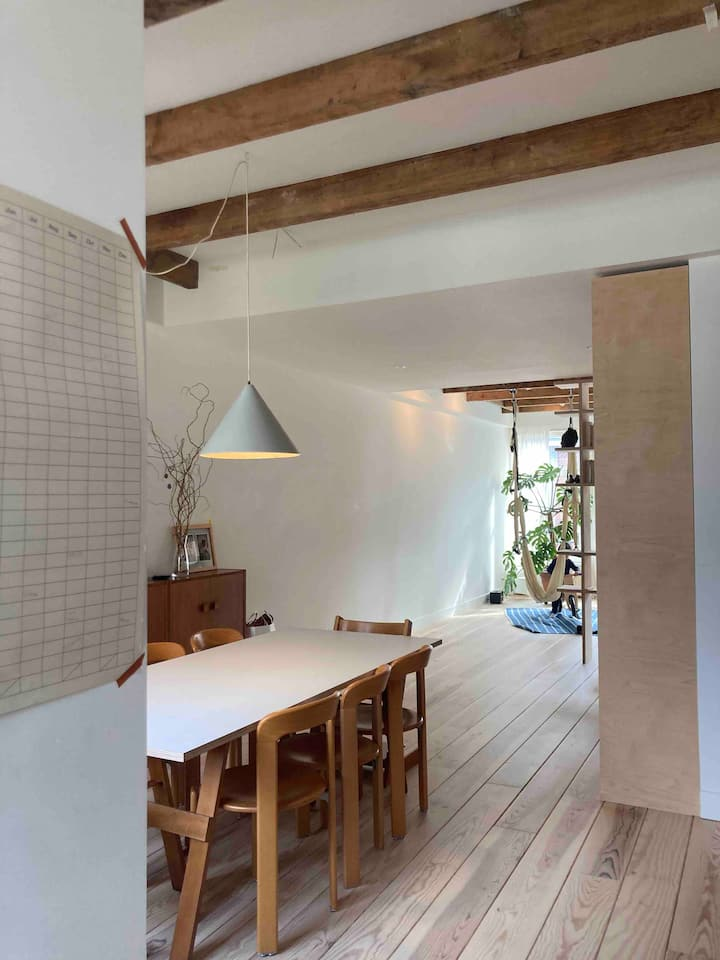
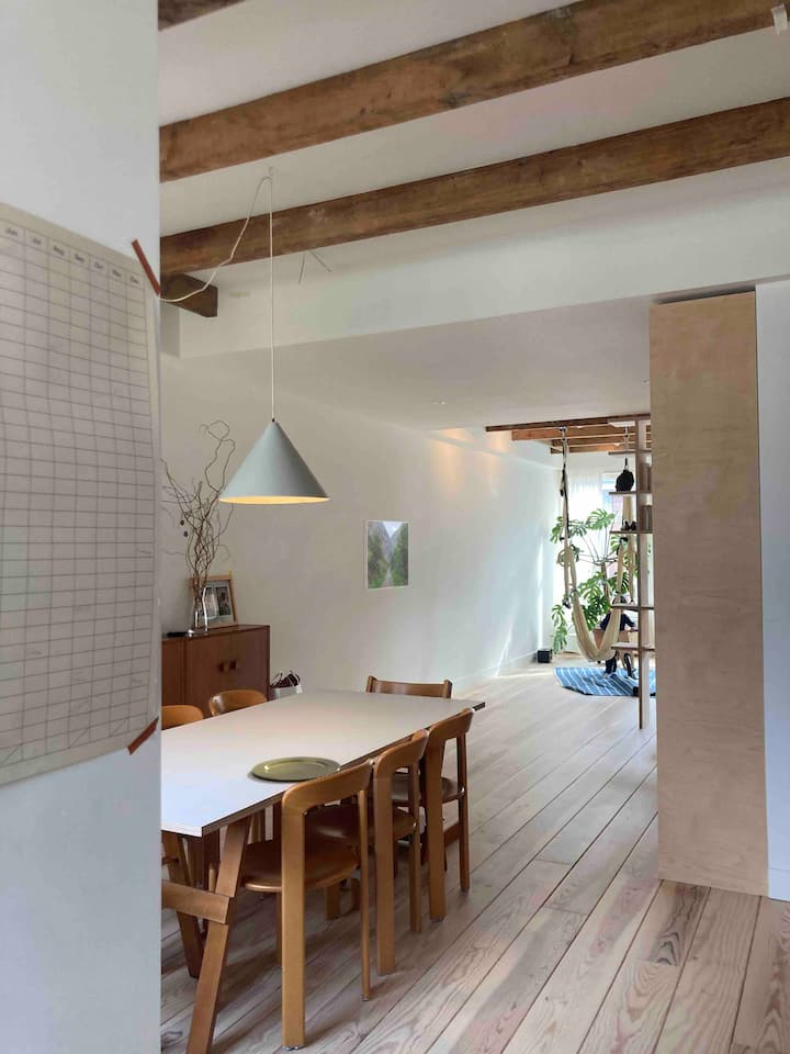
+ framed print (386, 554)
+ plate (296, 769)
